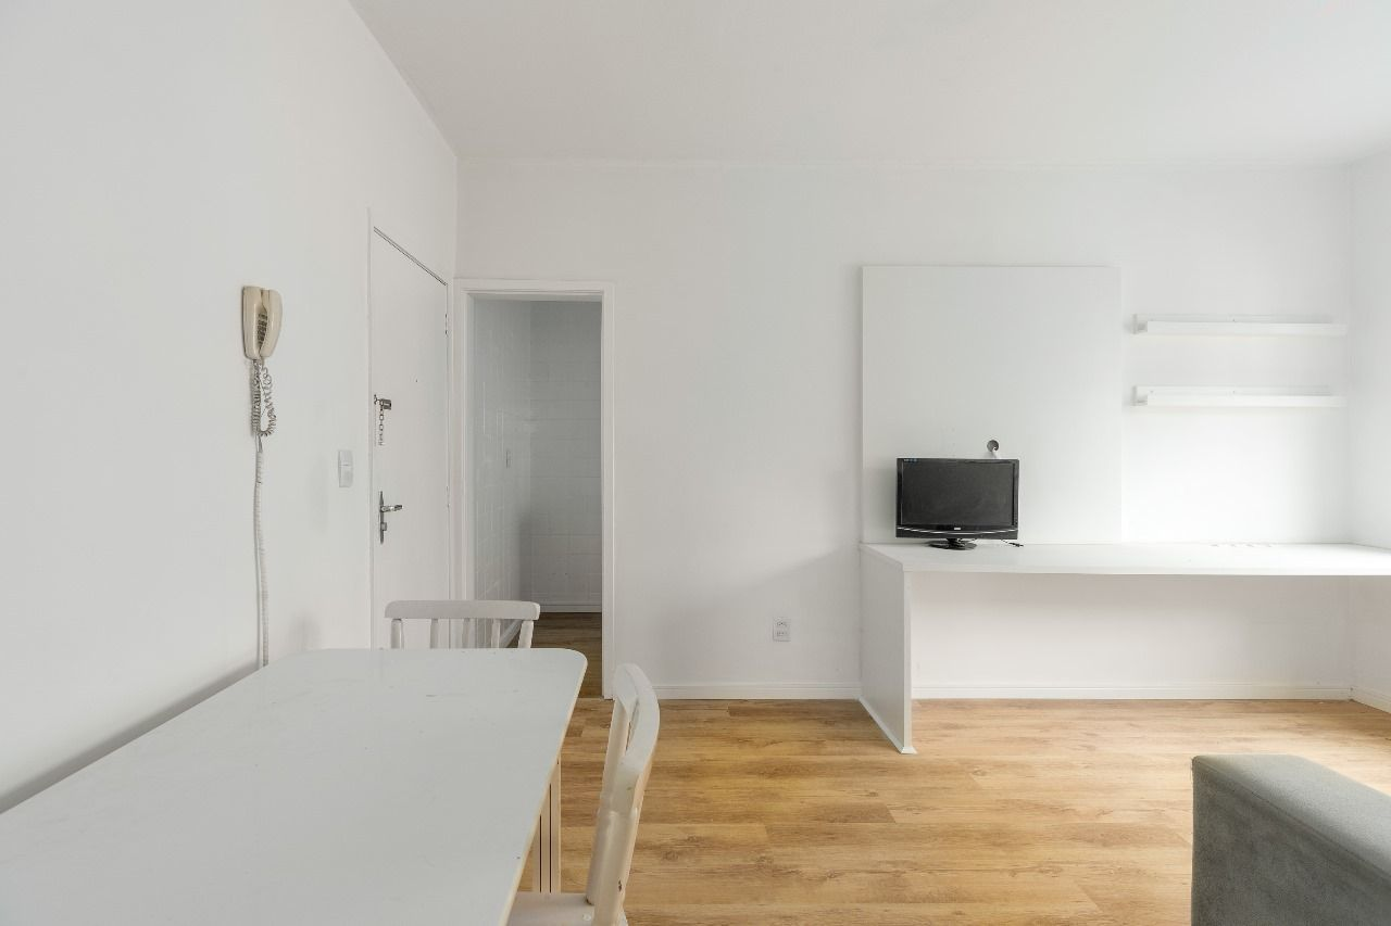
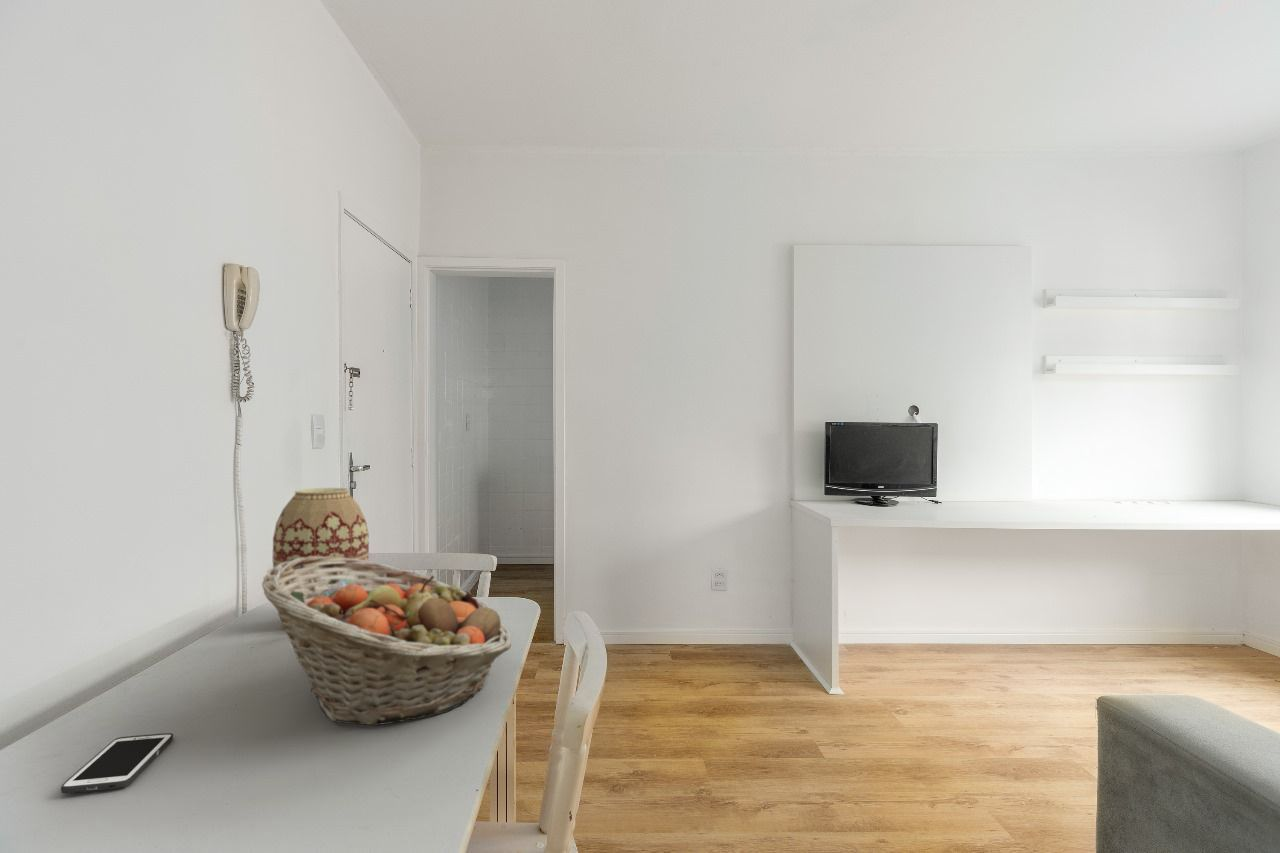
+ fruit basket (392, 623)
+ cell phone (121, 761)
+ vase (322, 555)
